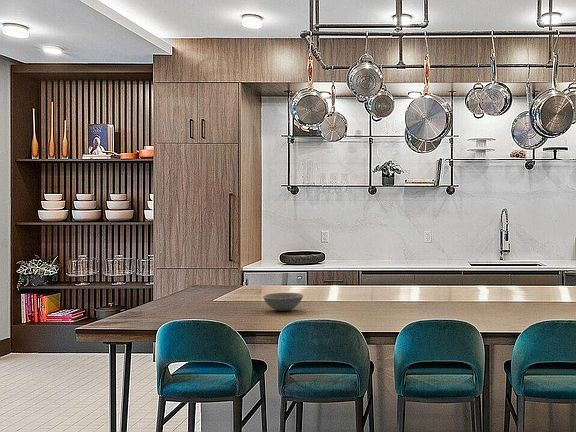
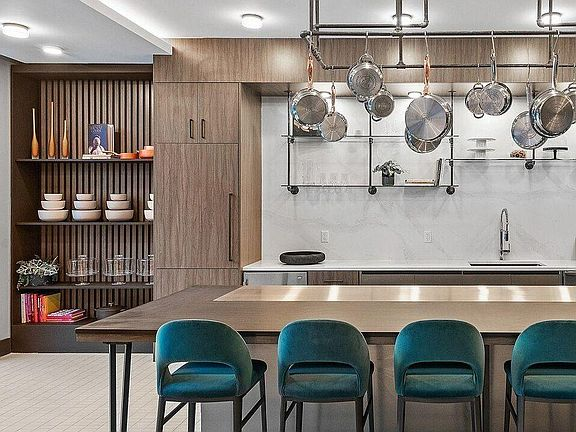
- soup bowl (283, 302)
